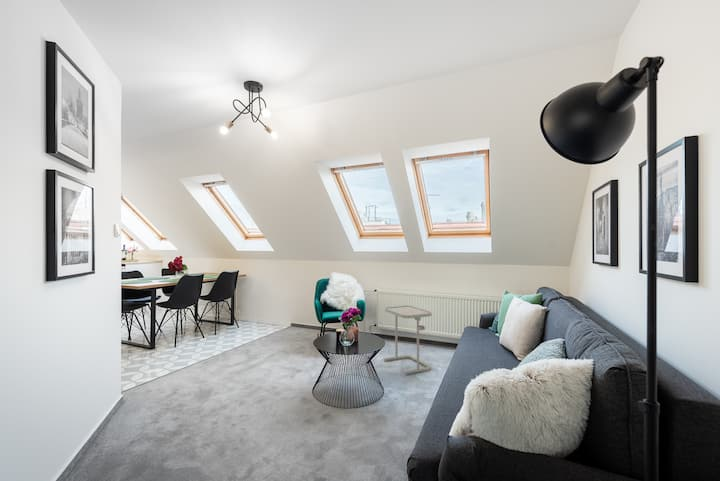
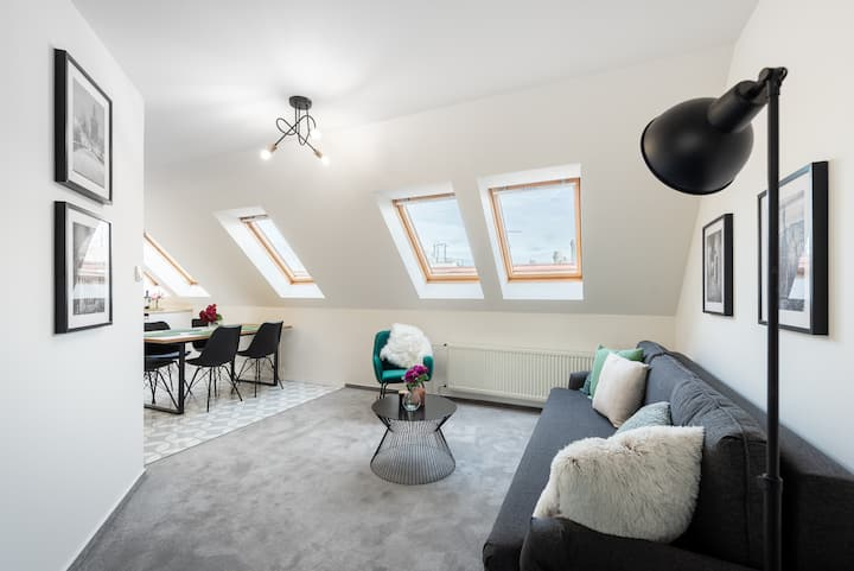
- side table (417, 338)
